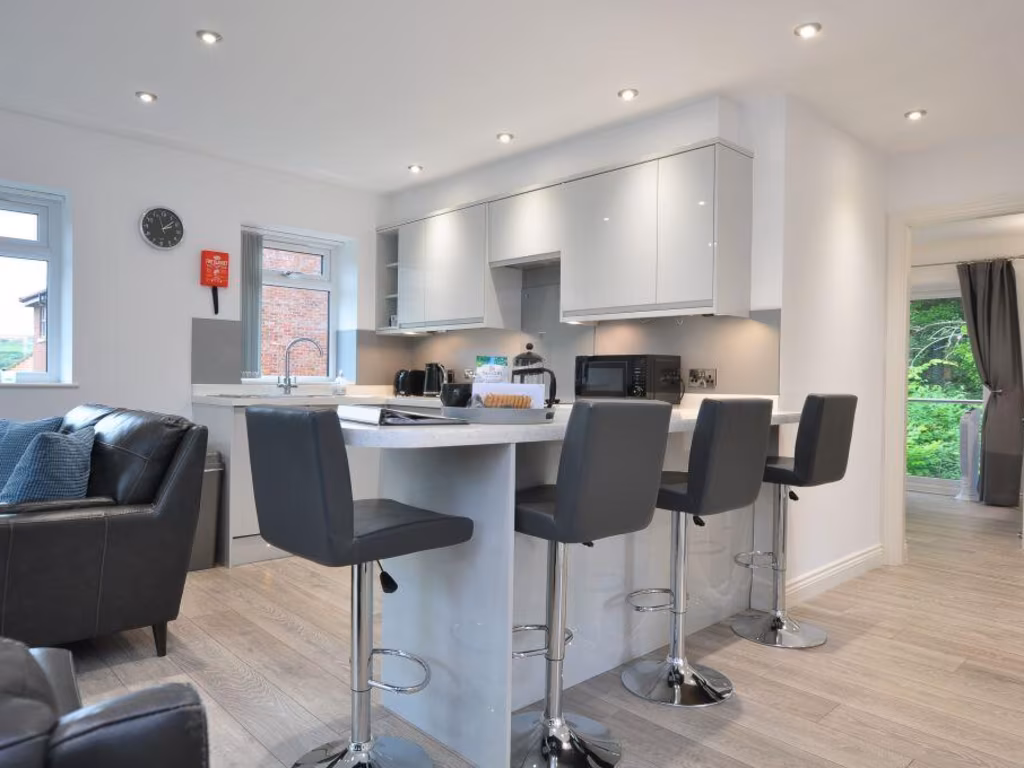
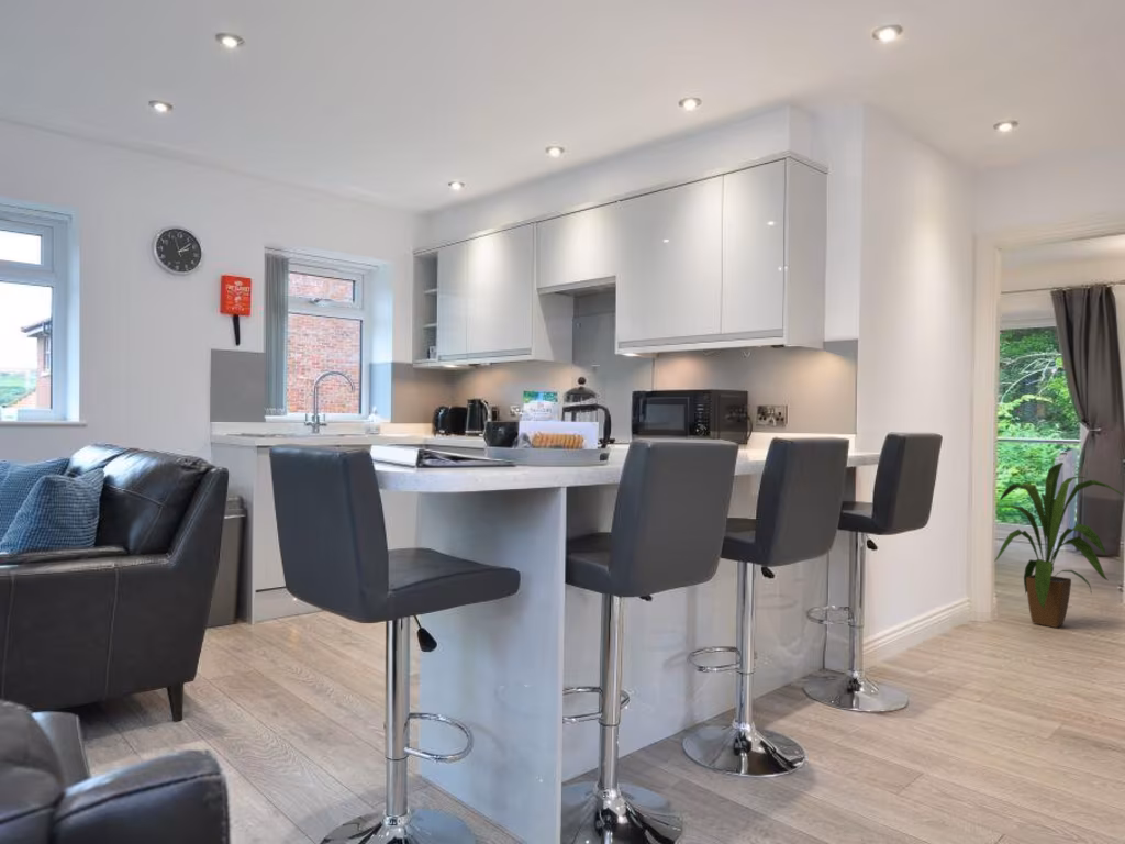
+ house plant (1055, 541)
